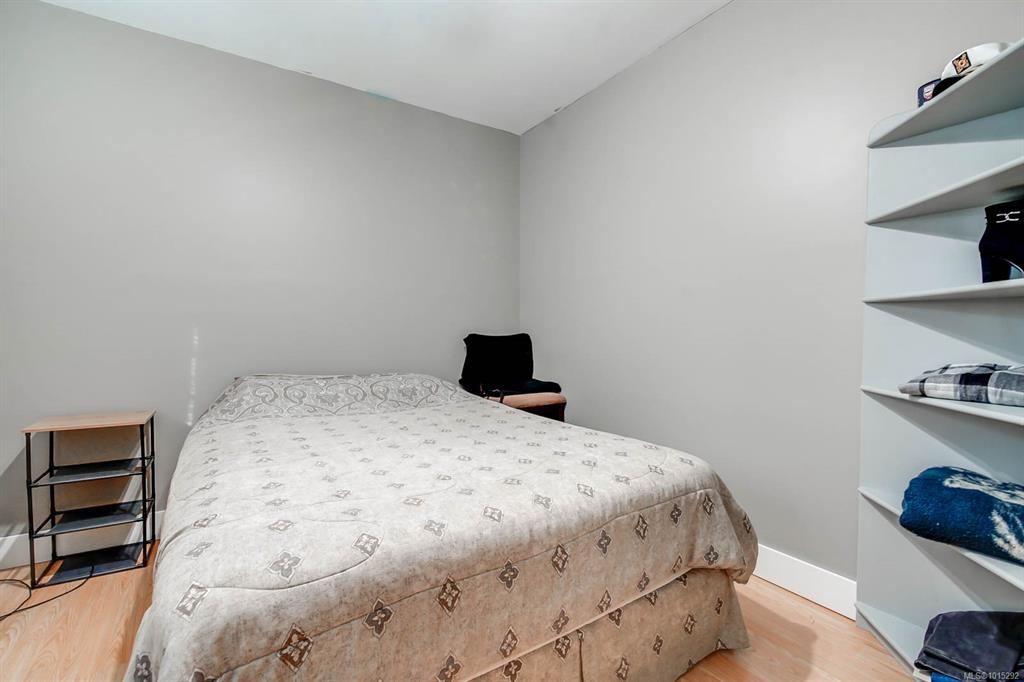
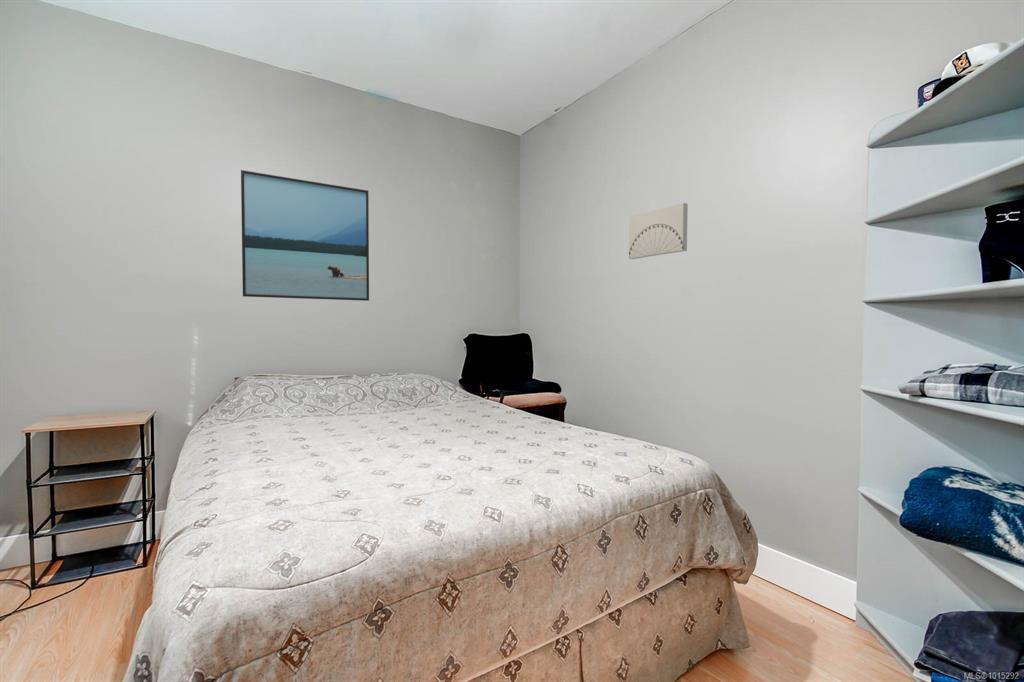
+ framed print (309, 240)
+ wall art (656, 232)
